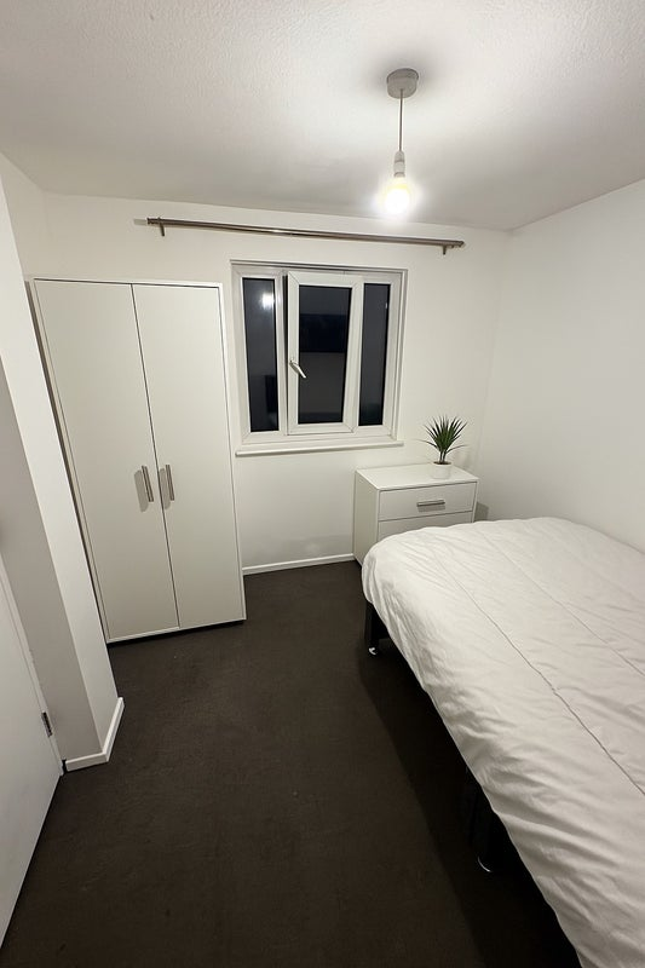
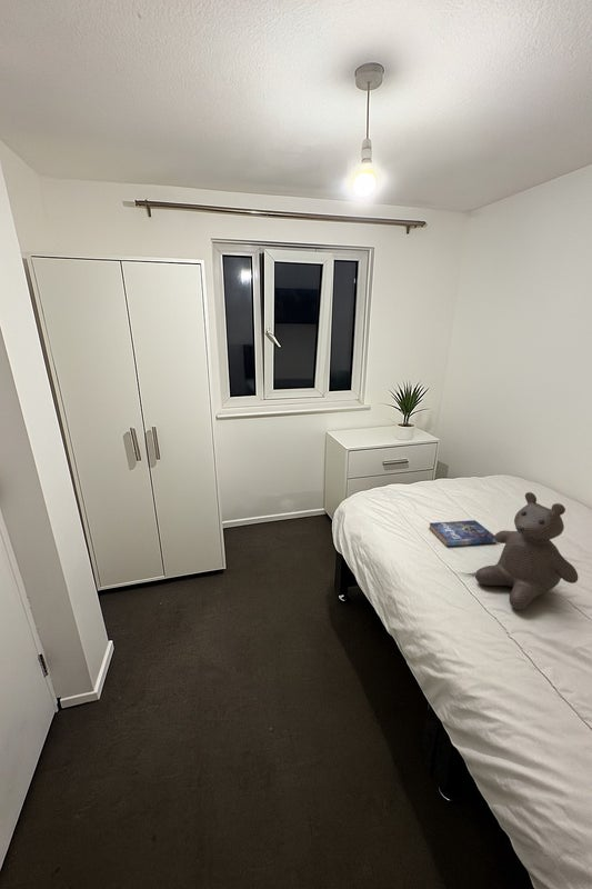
+ book (461, 532)
+ teddy bear (524, 546)
